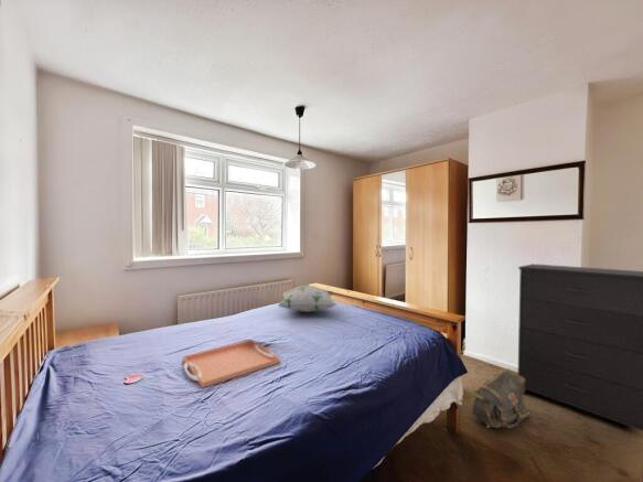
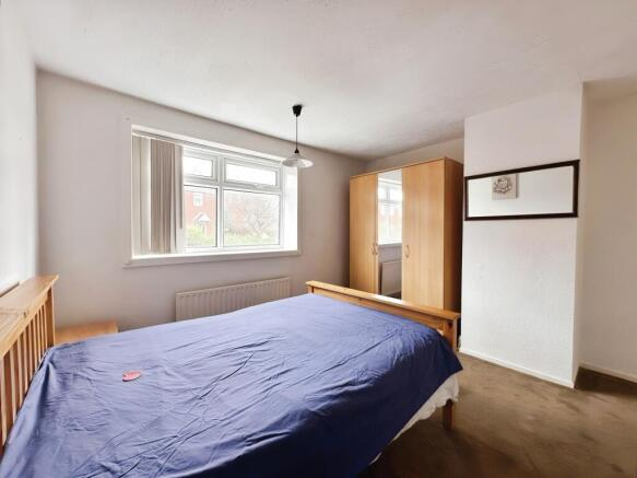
- serving tray (231, 360)
- decorative pillow (308, 298)
- dresser (580, 336)
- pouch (499, 397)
